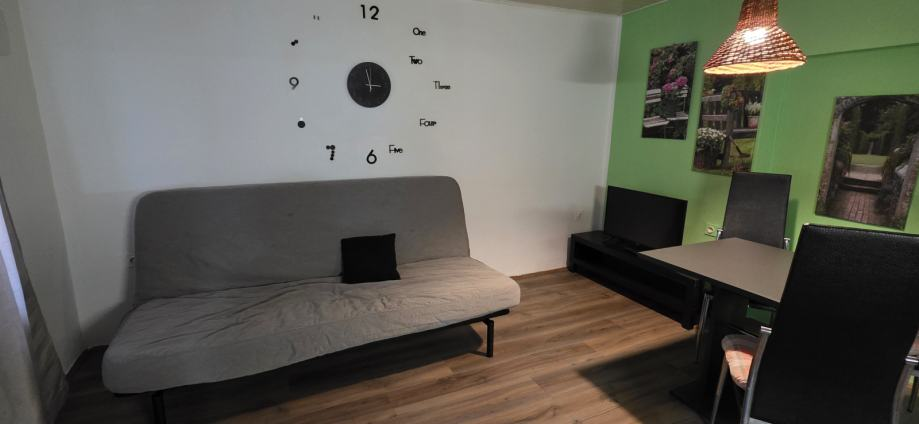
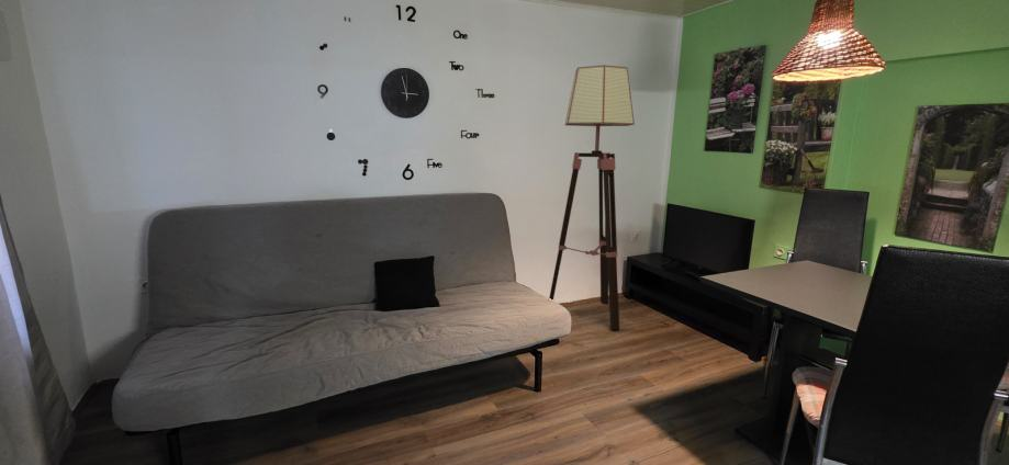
+ floor lamp (599, 197)
